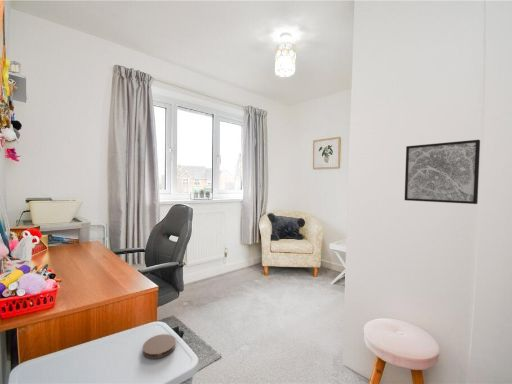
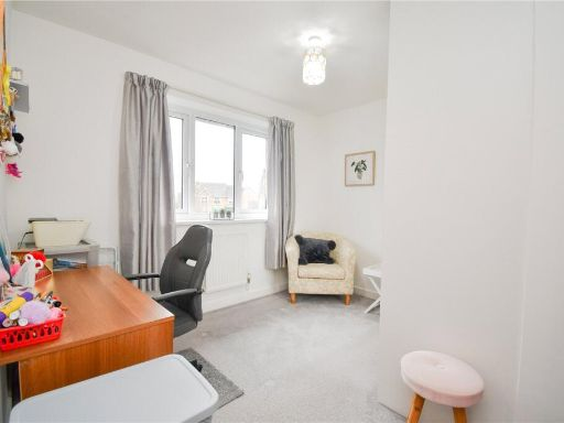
- wall art (439, 172)
- coaster (159, 345)
